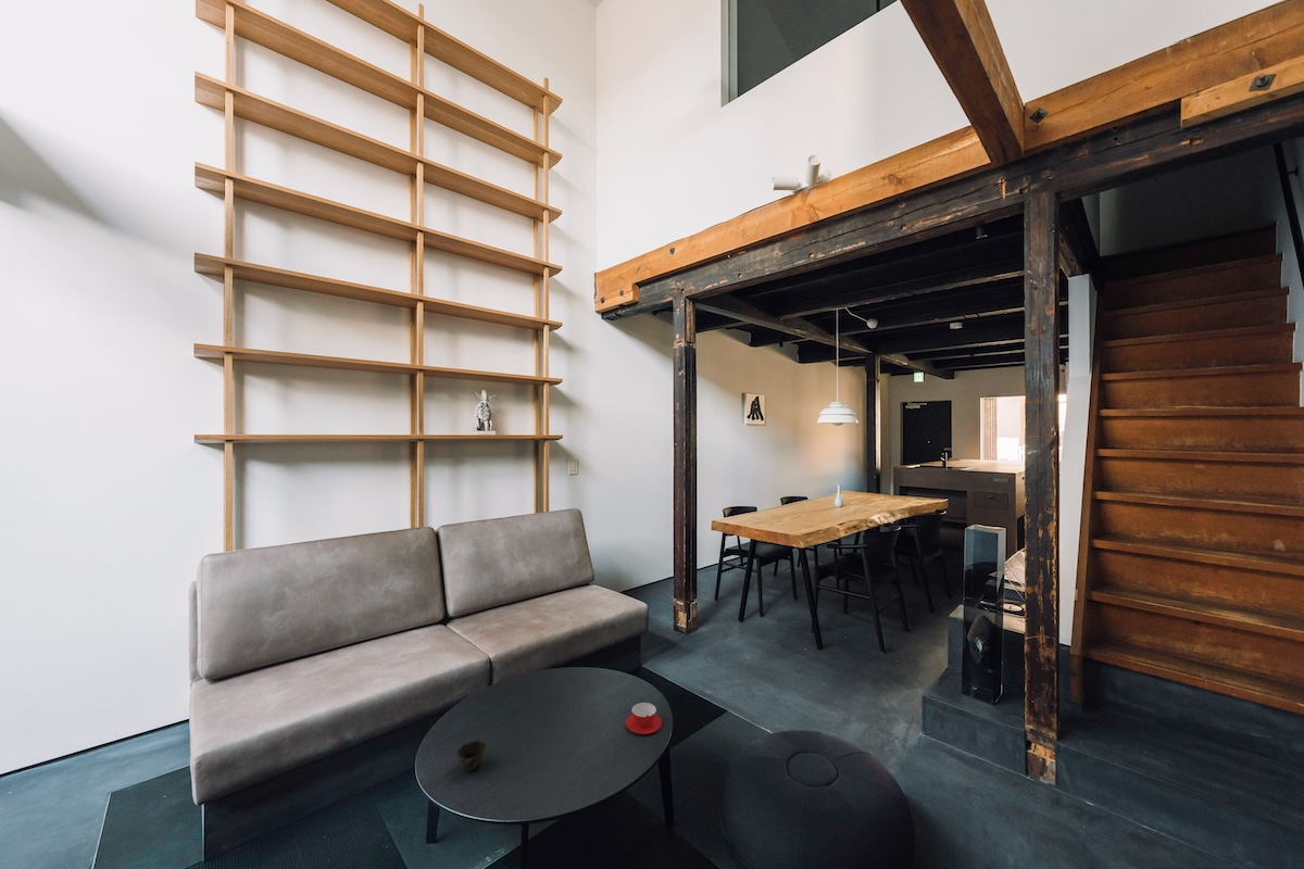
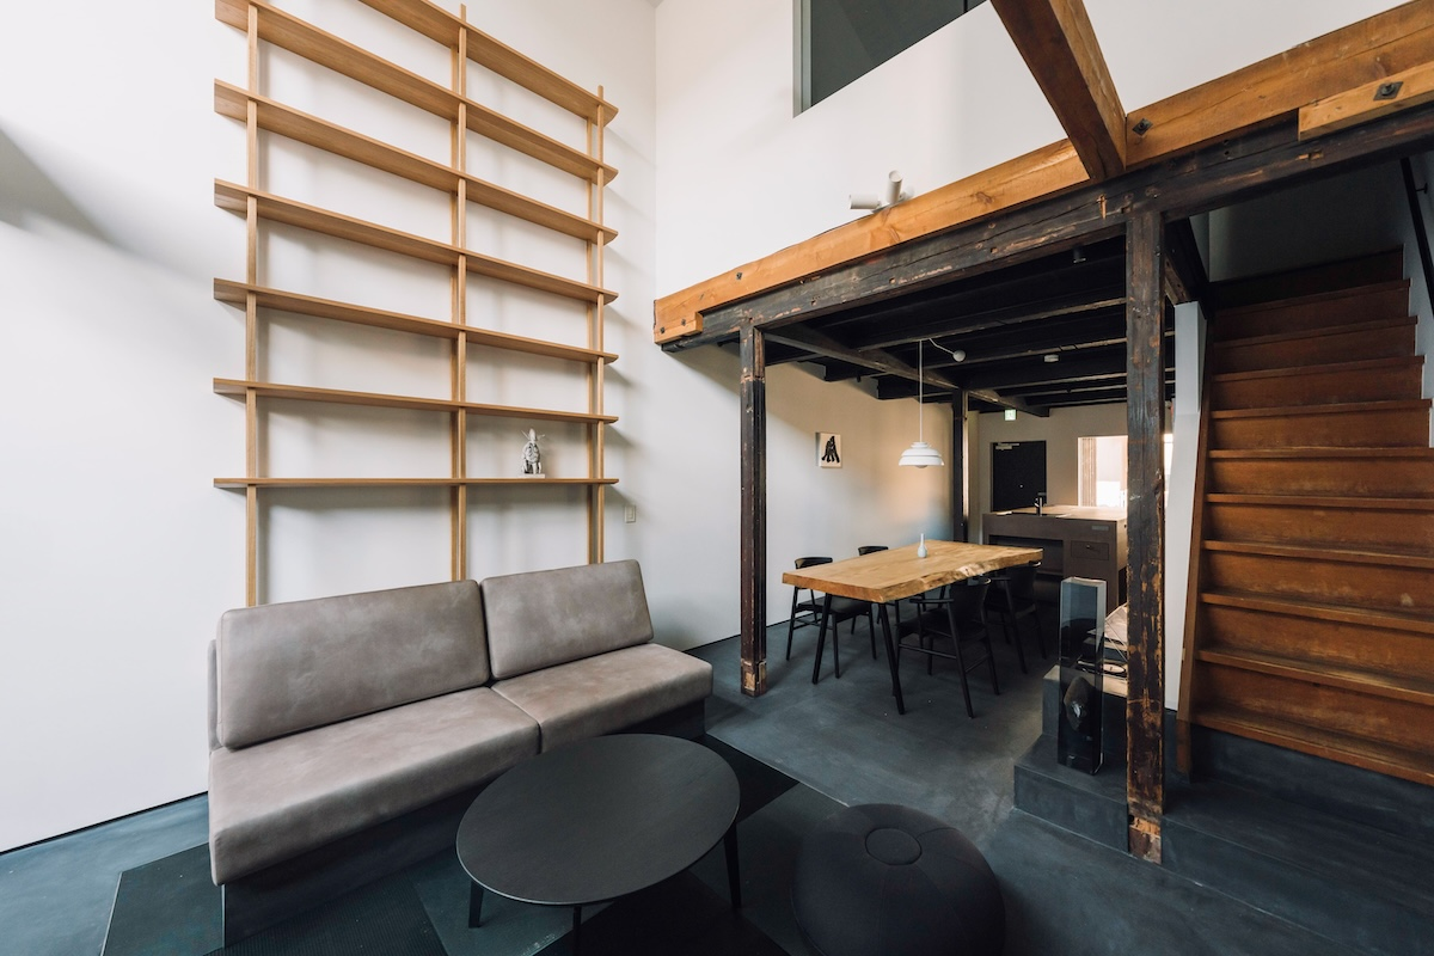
- cup (471, 758)
- teacup (643, 717)
